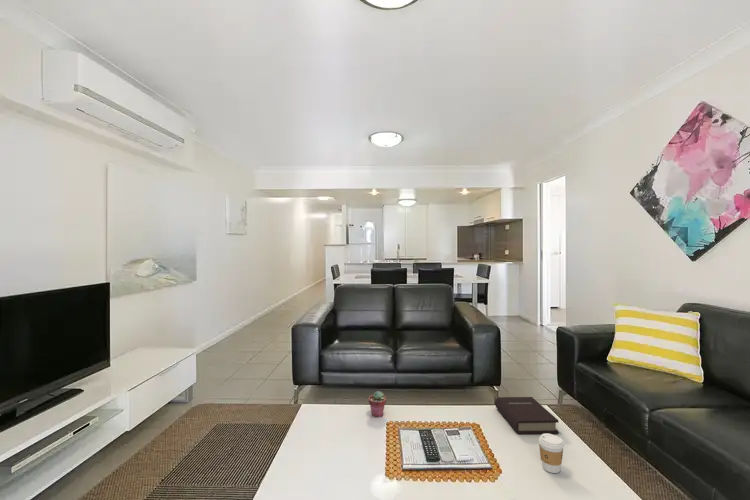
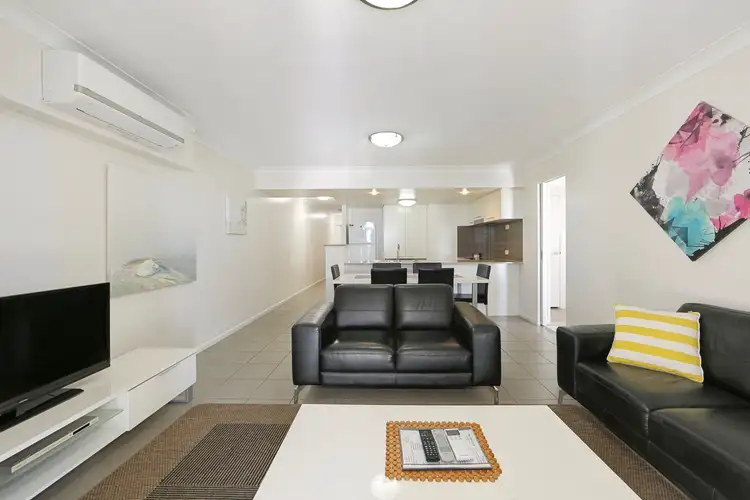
- potted succulent (377, 402)
- coffee cup (551, 453)
- book (524, 414)
